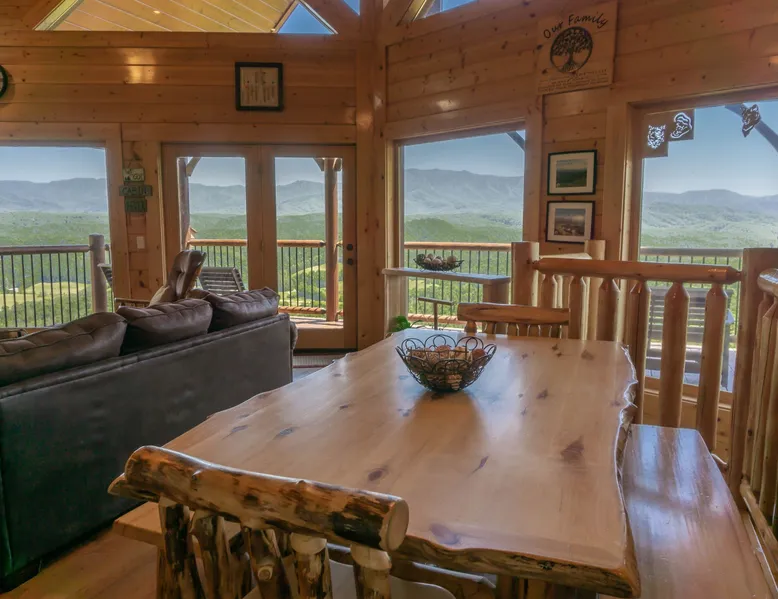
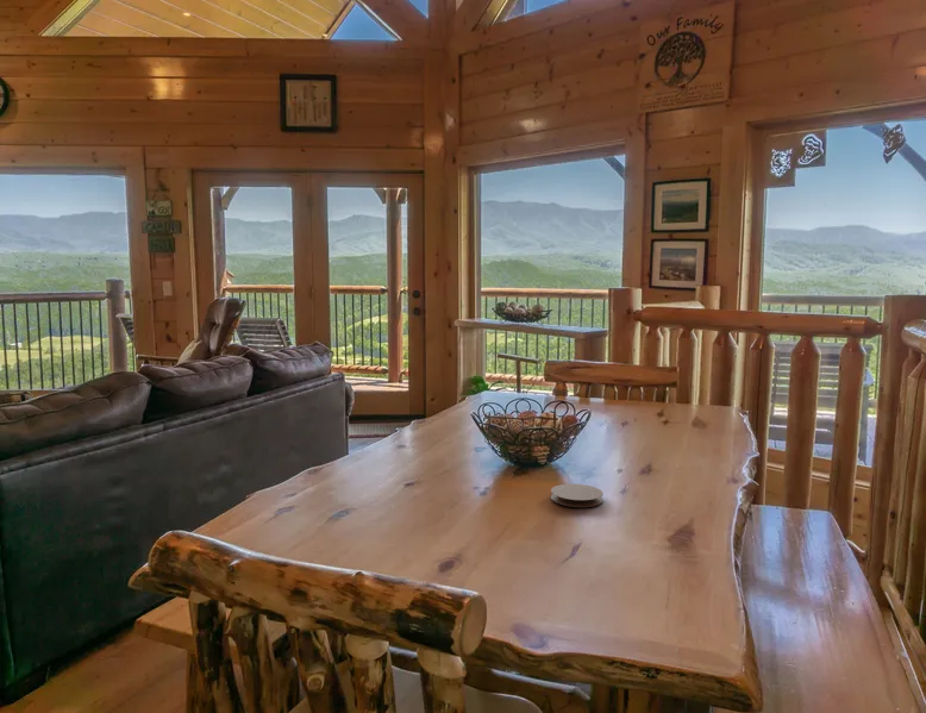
+ coaster (576, 494)
